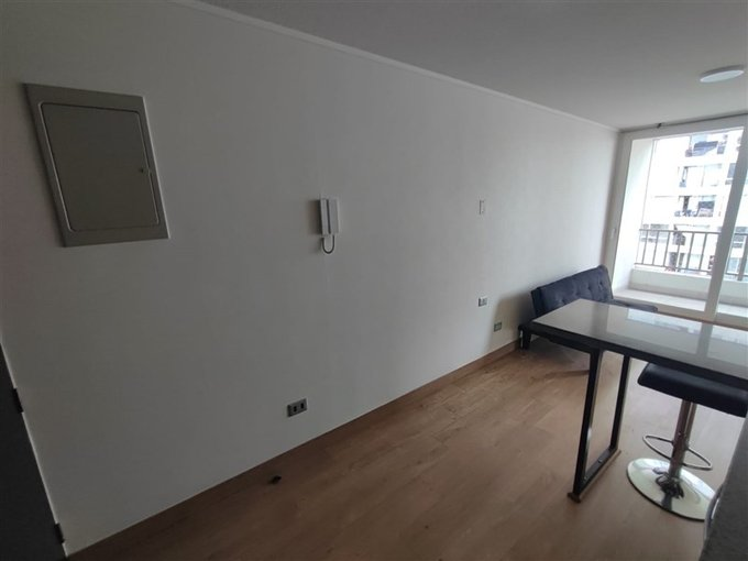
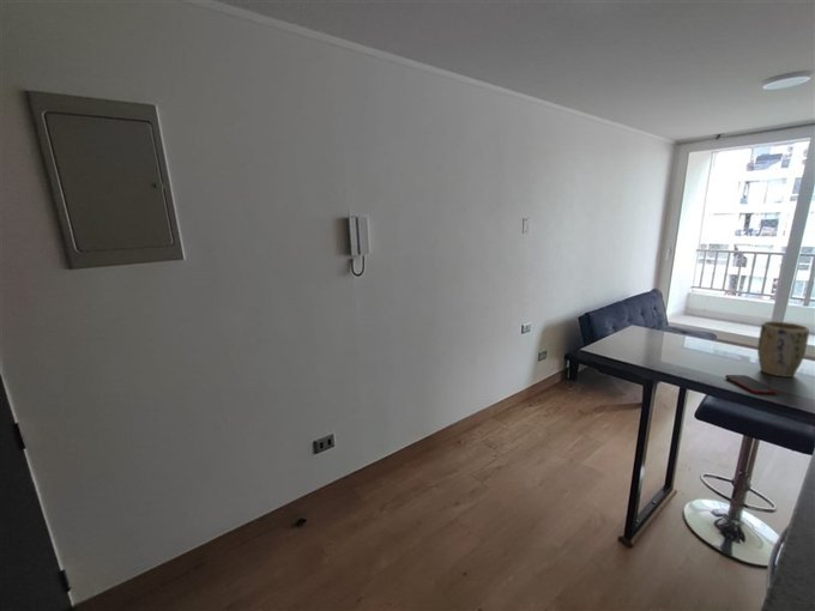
+ cell phone (749, 383)
+ plant pot (780, 349)
